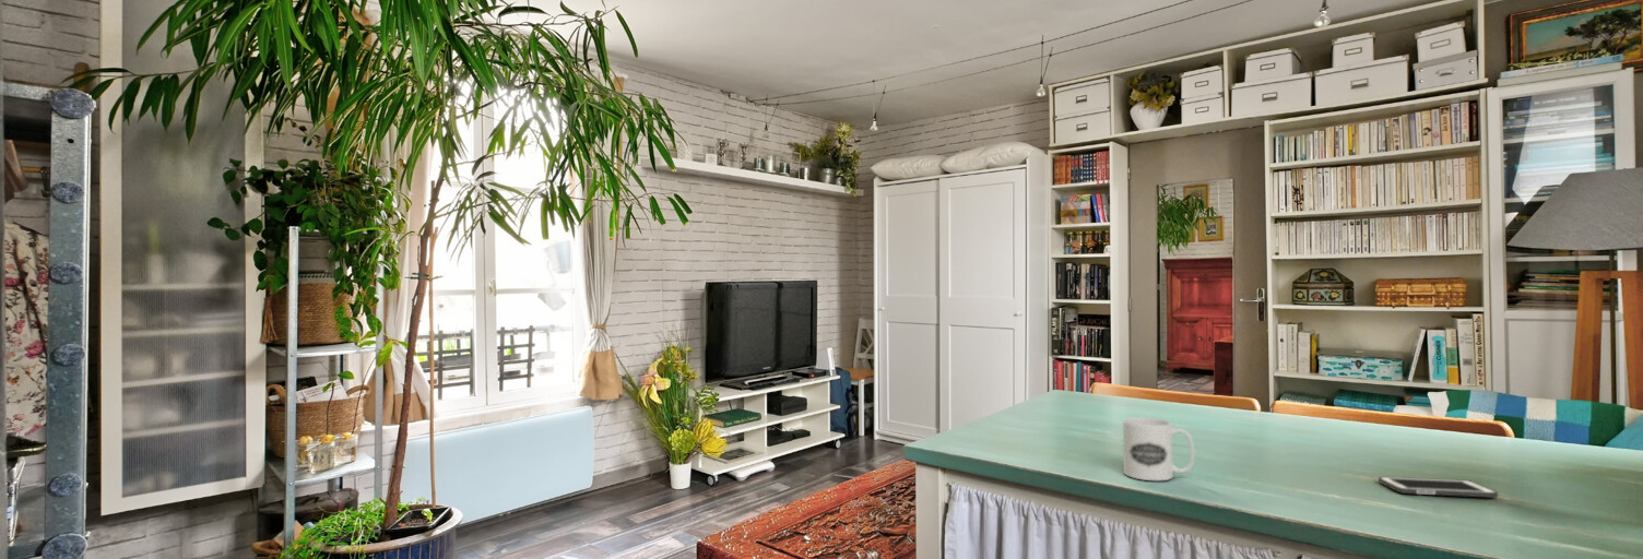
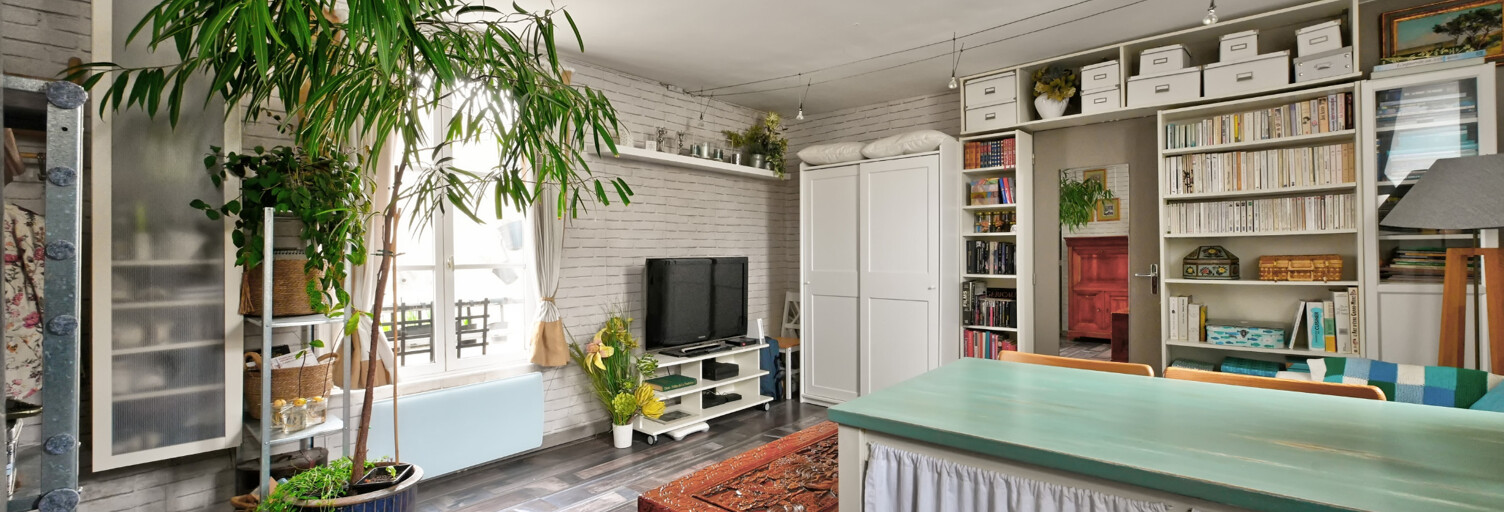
- mug (1158, 449)
- cell phone (1435, 487)
